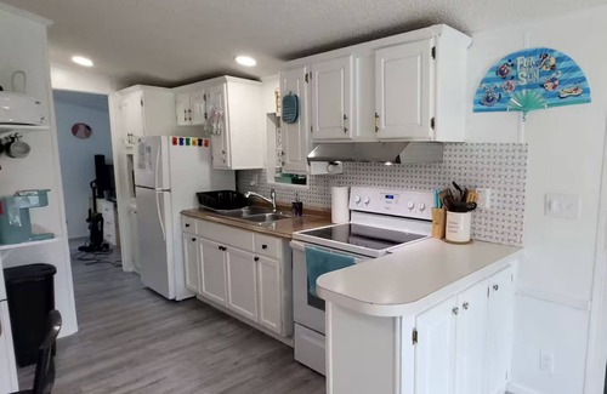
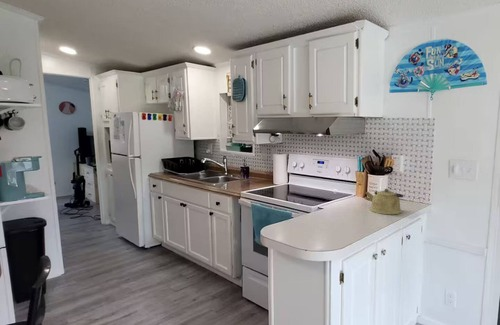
+ kettle (382, 199)
